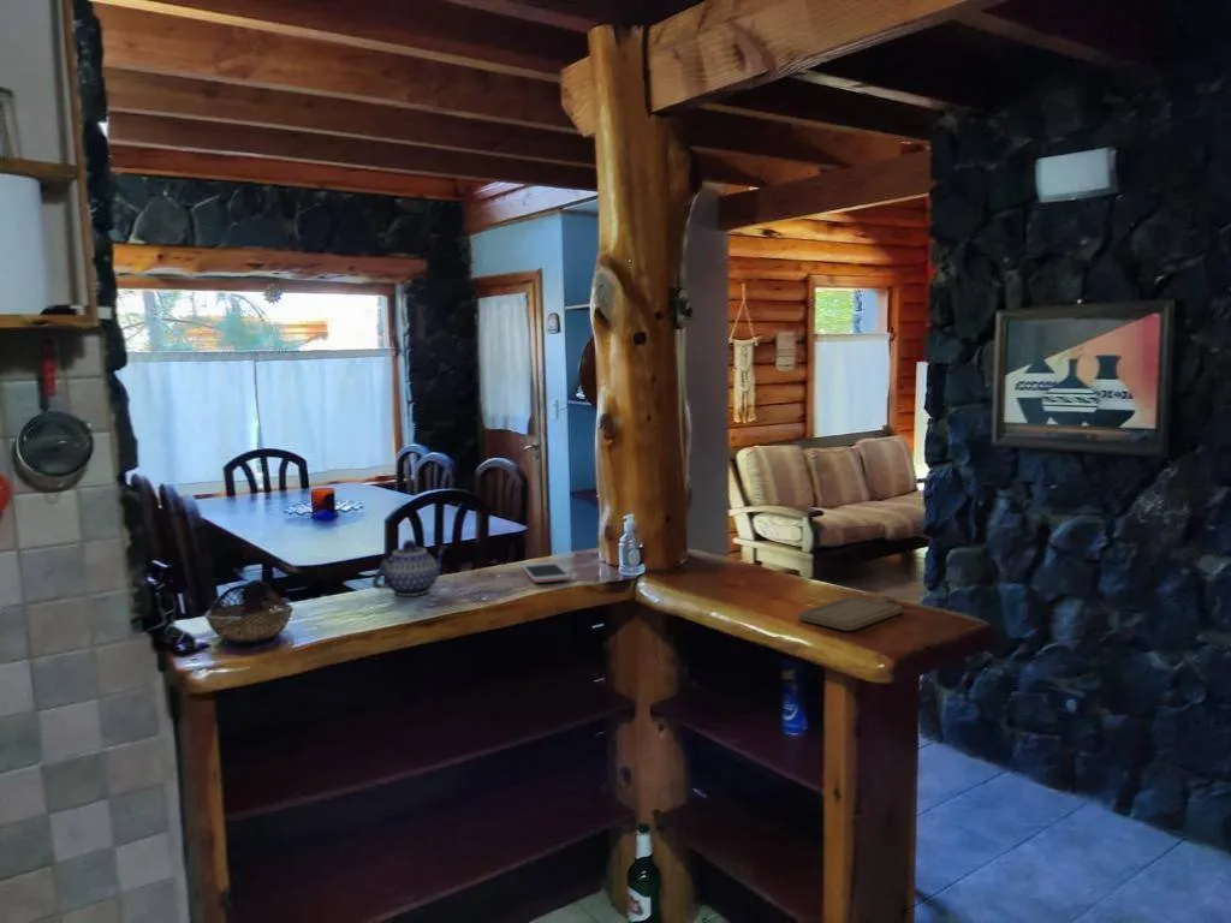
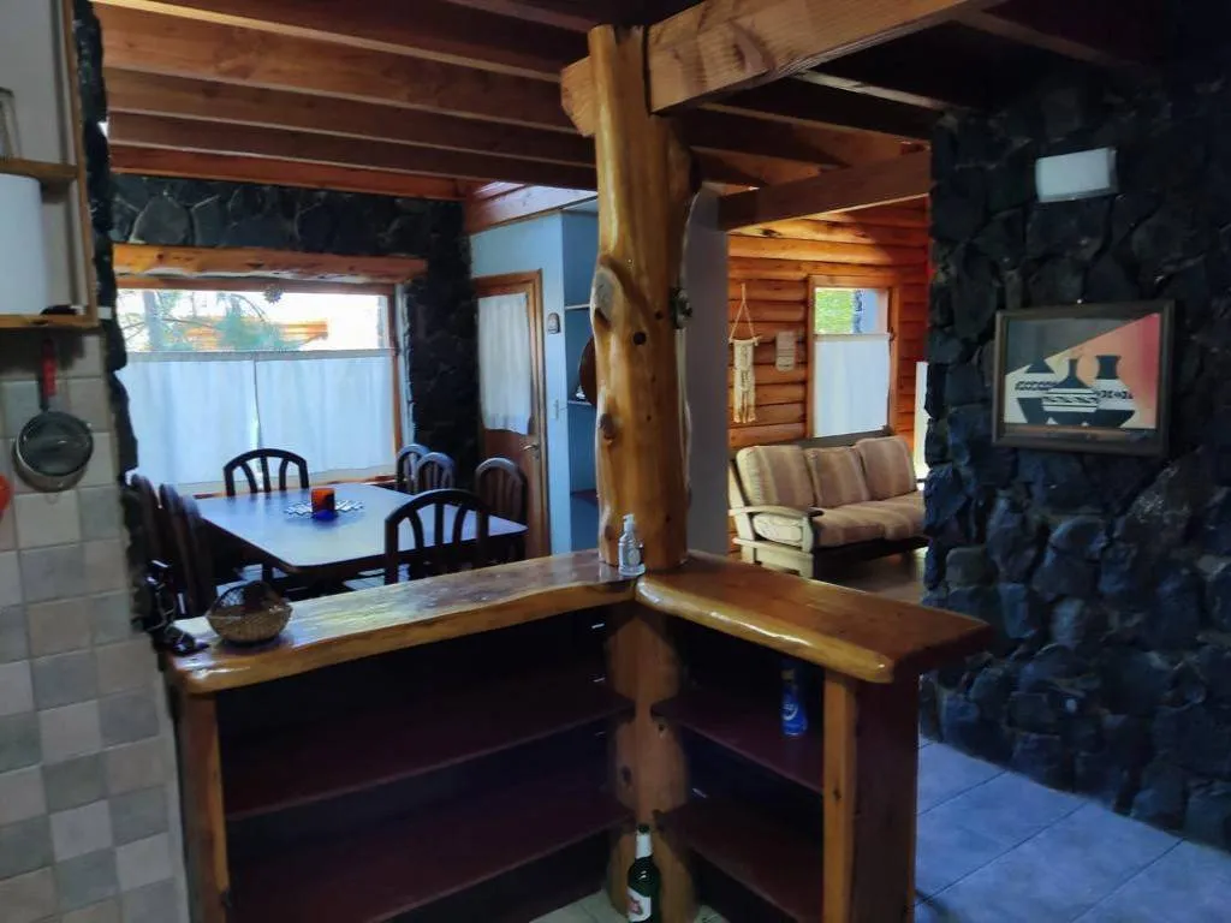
- cell phone (545, 572)
- teapot (411, 566)
- chopping board (857, 609)
